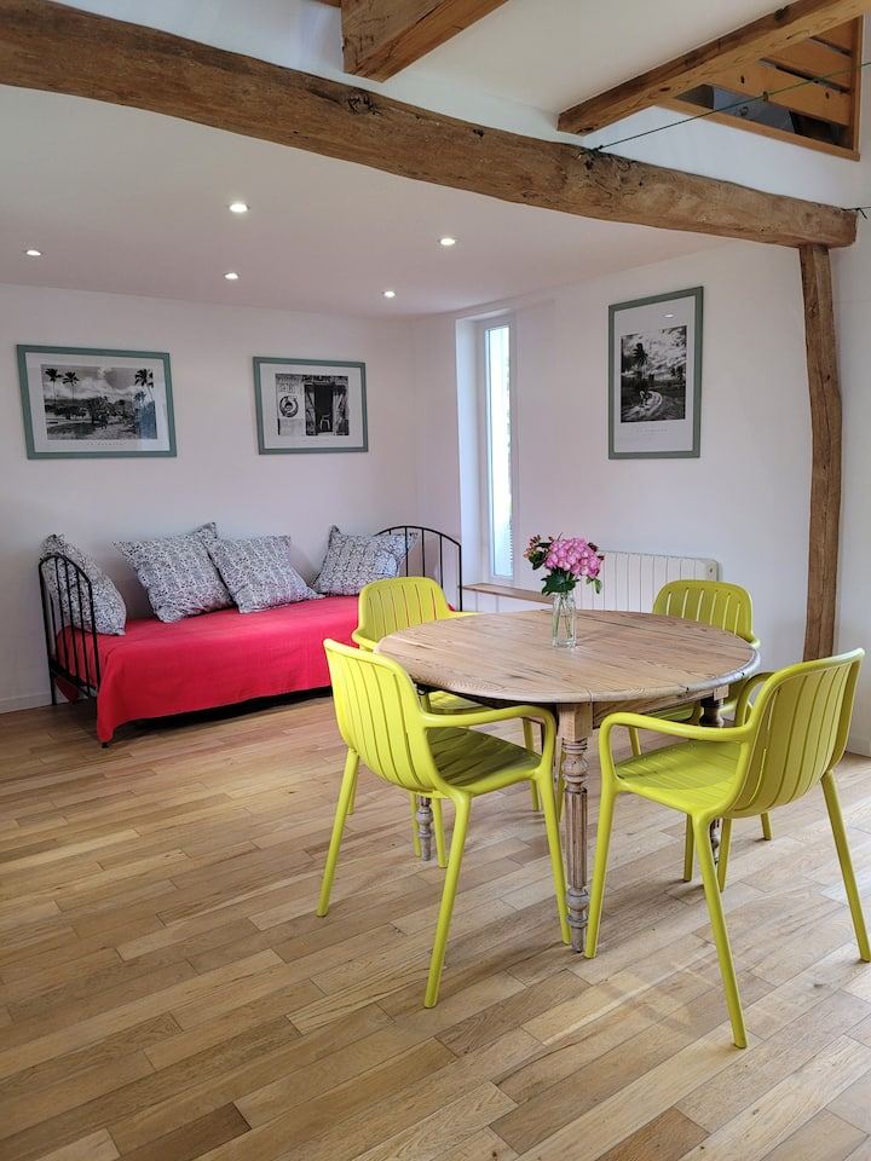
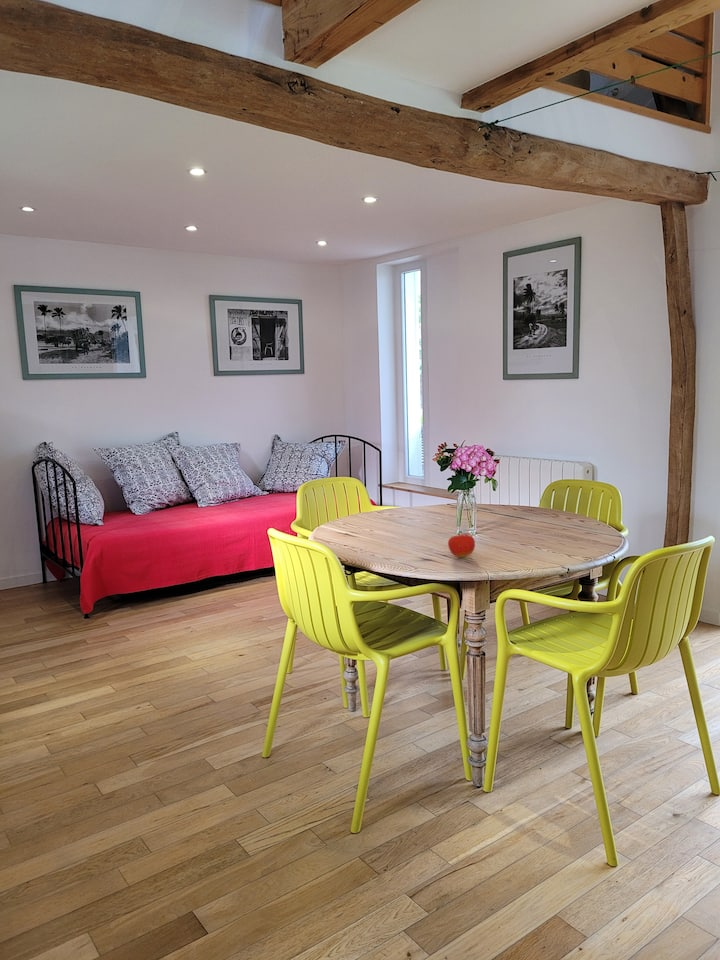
+ fruit (461, 544)
